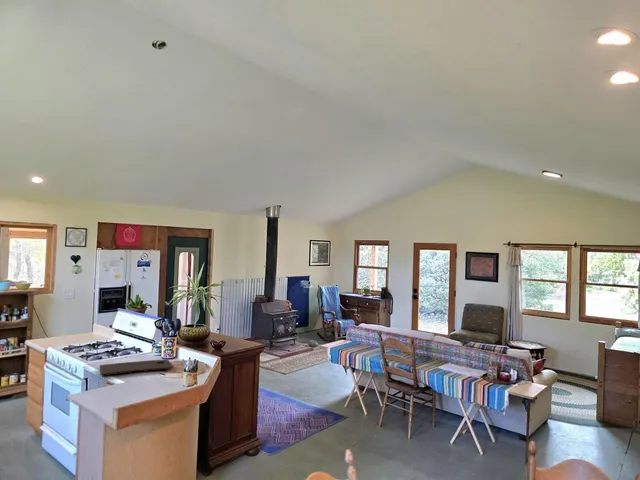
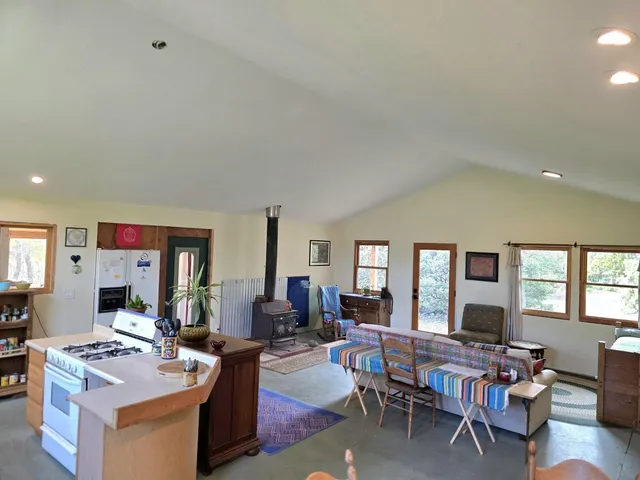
- cutting board (136, 367)
